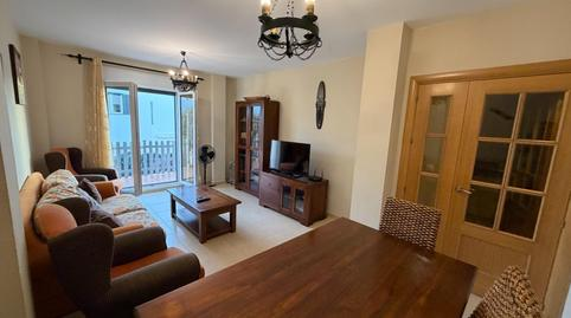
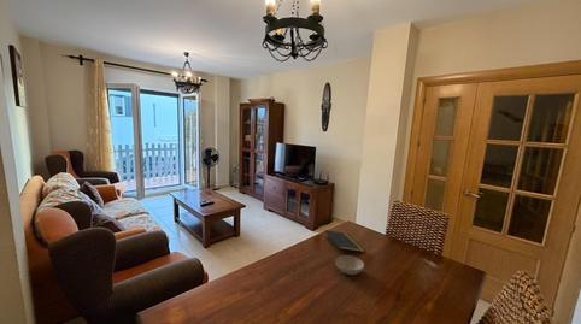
+ notepad (342, 240)
+ bowl (348, 266)
